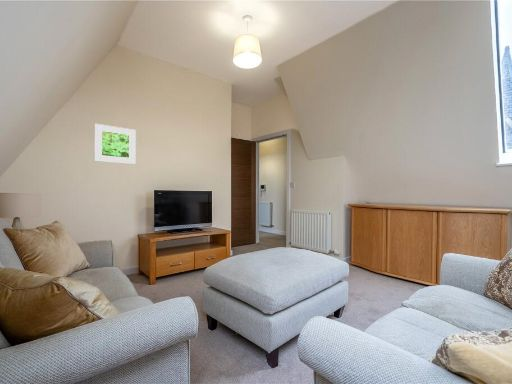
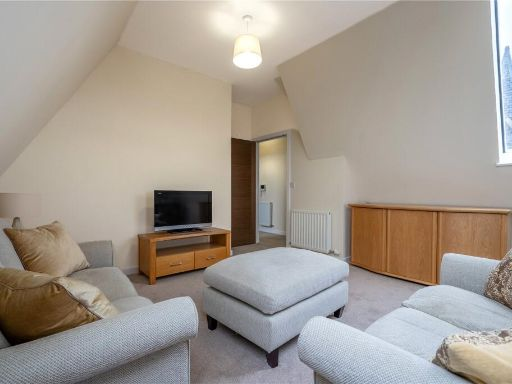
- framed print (116, 144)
